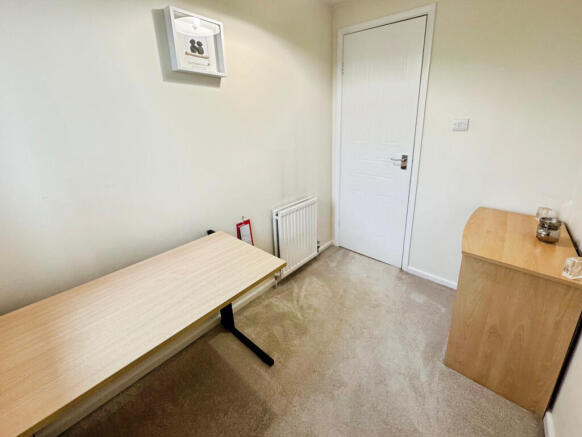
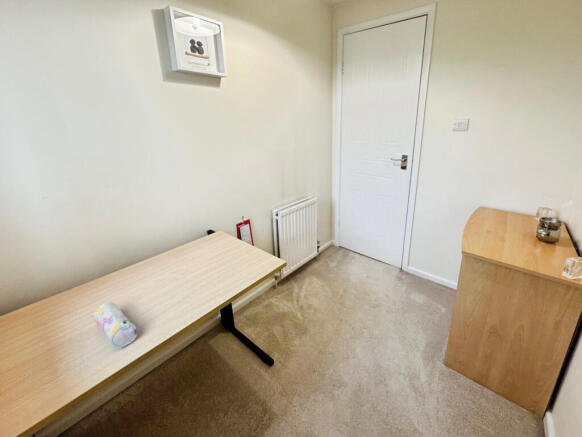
+ pencil case (114, 323)
